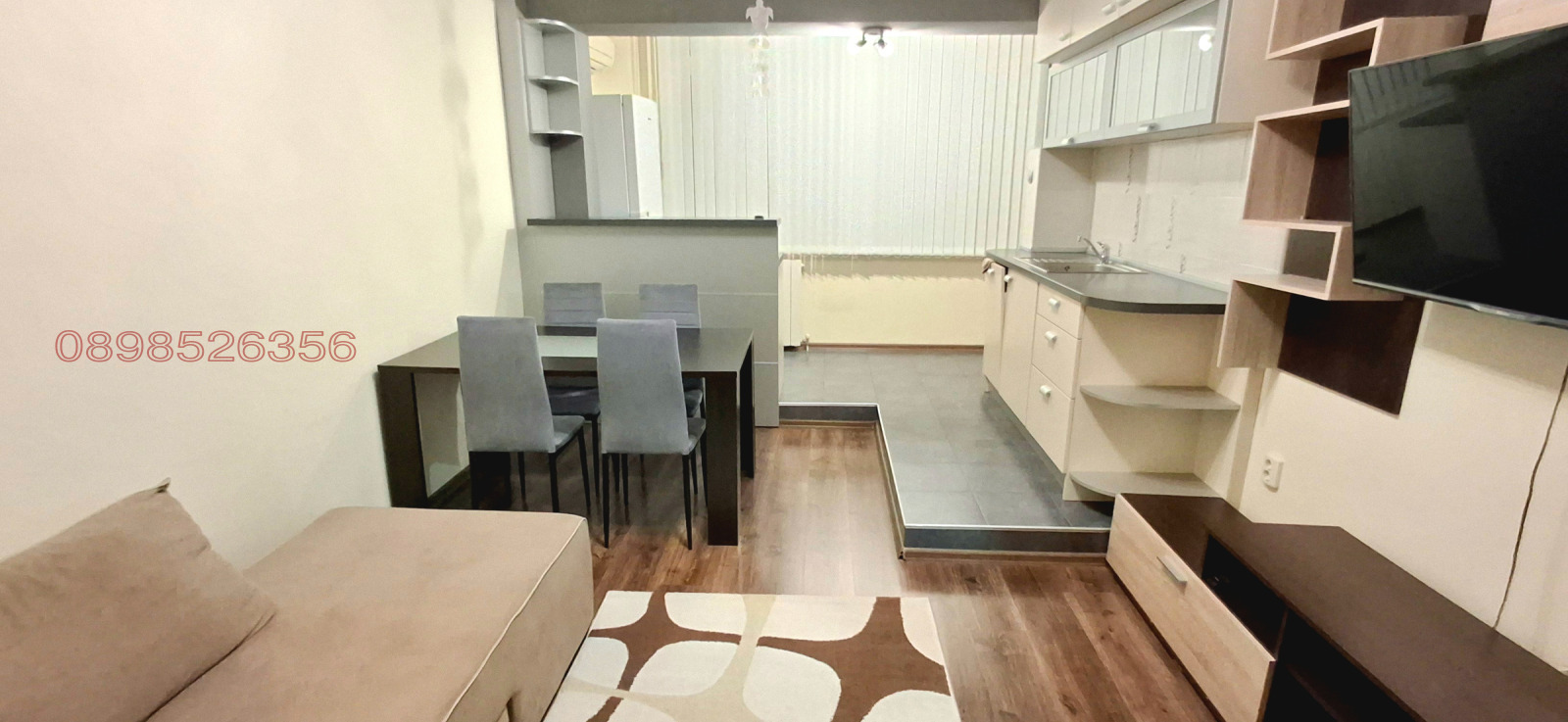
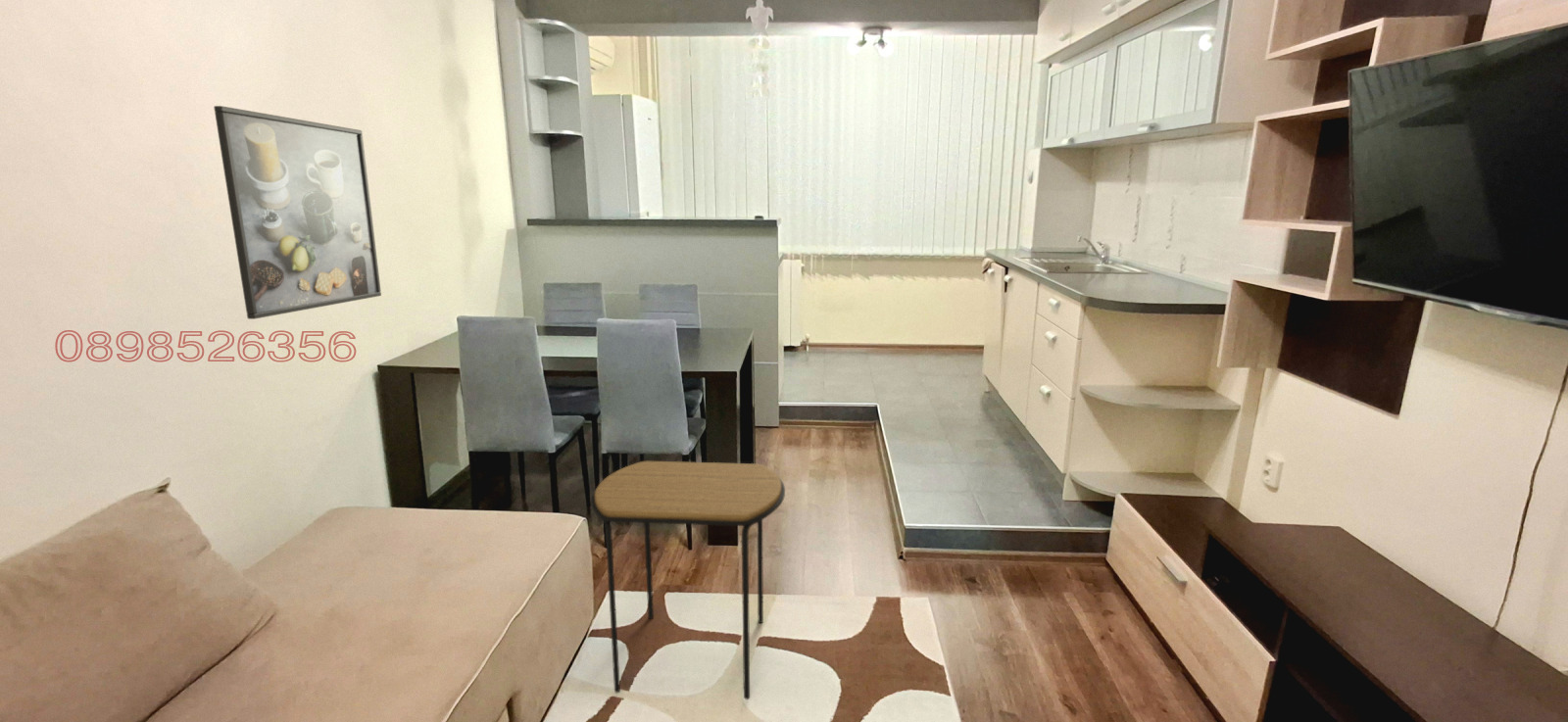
+ side table (651, 572)
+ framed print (310, 215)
